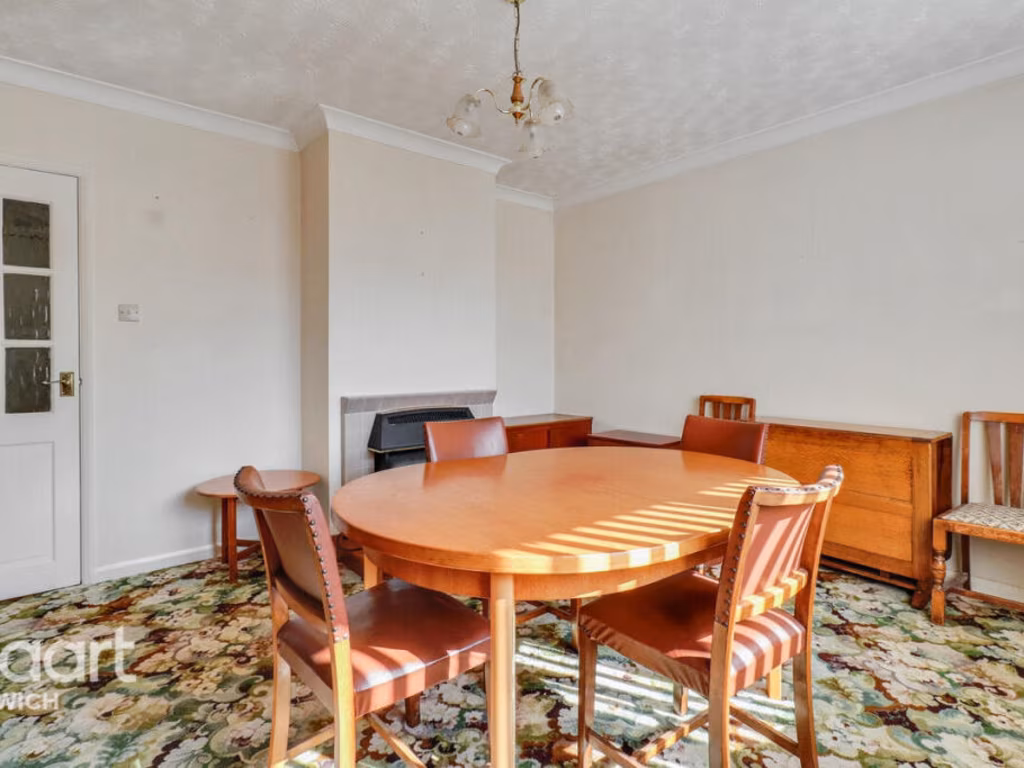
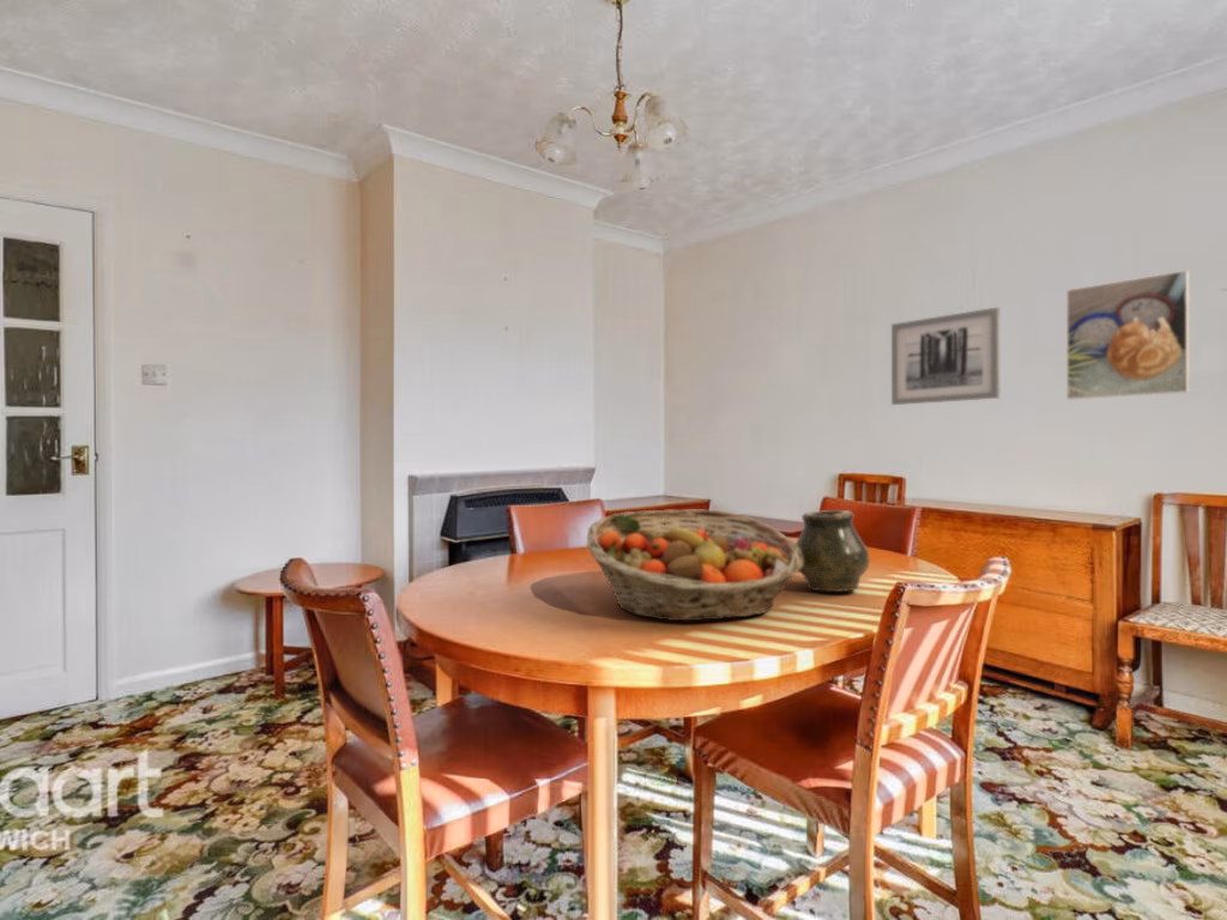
+ wall art (942, 358)
+ fruit basket (693, 559)
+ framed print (1124, 338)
+ vase (829, 550)
